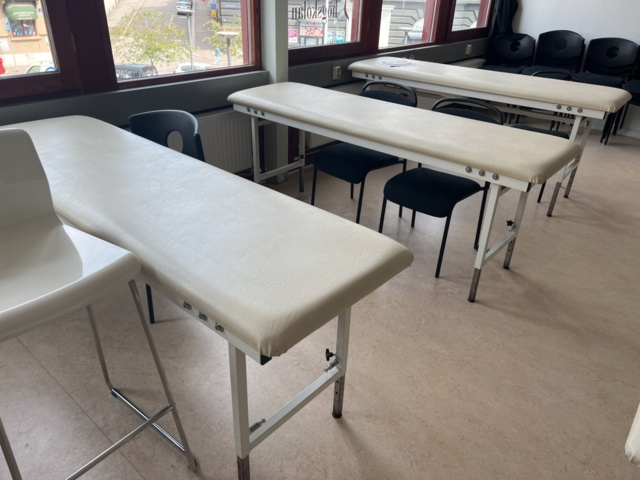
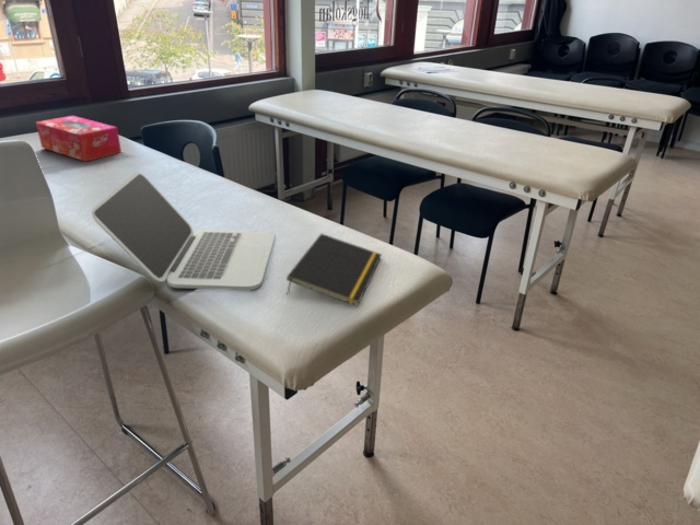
+ notepad (337, 266)
+ laptop (191, 228)
+ tissue box (79, 137)
